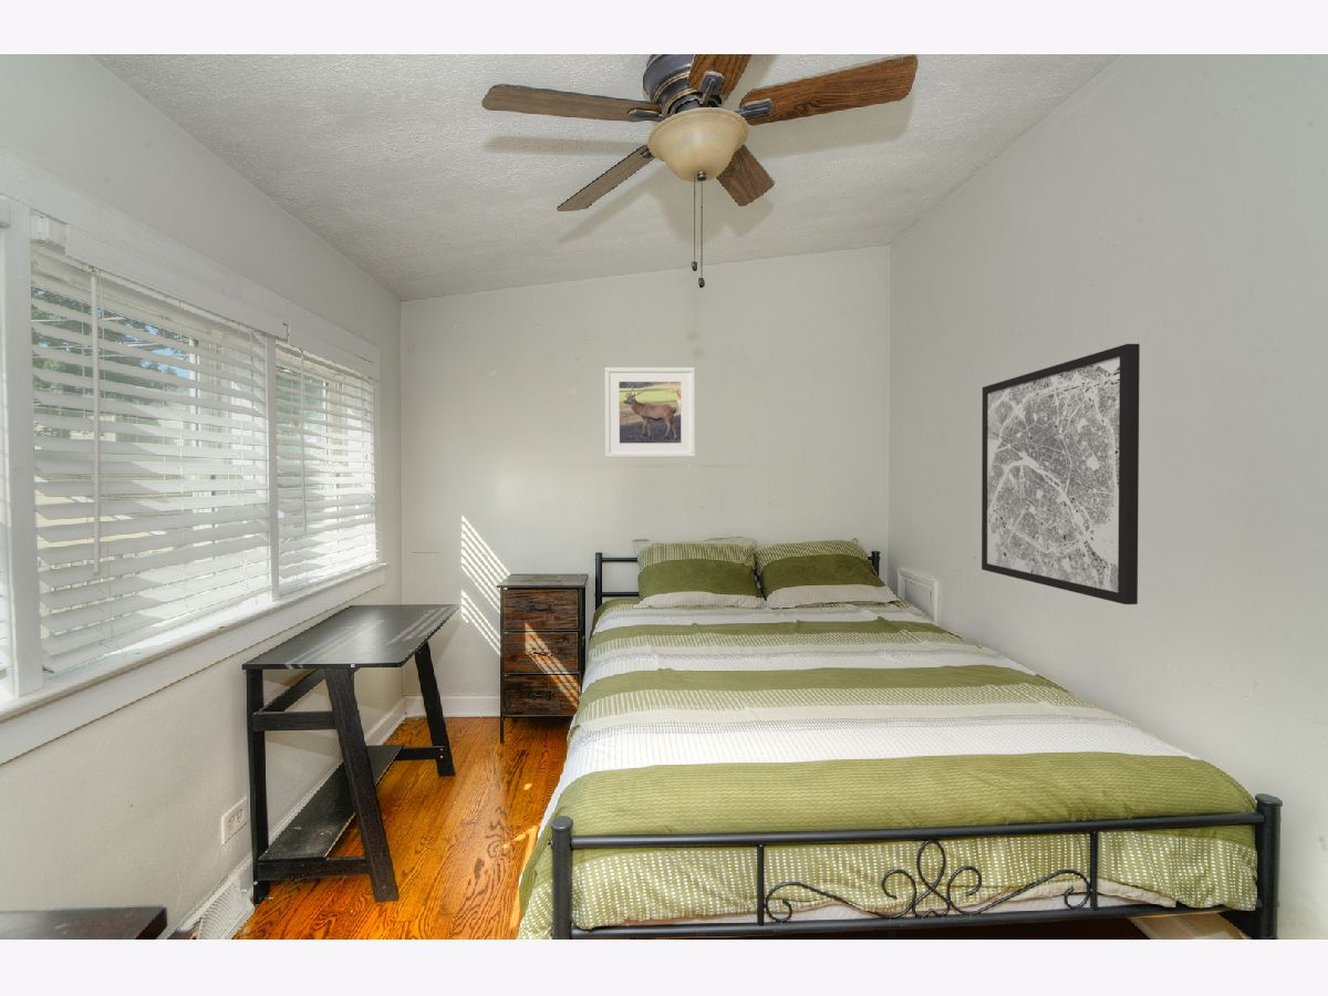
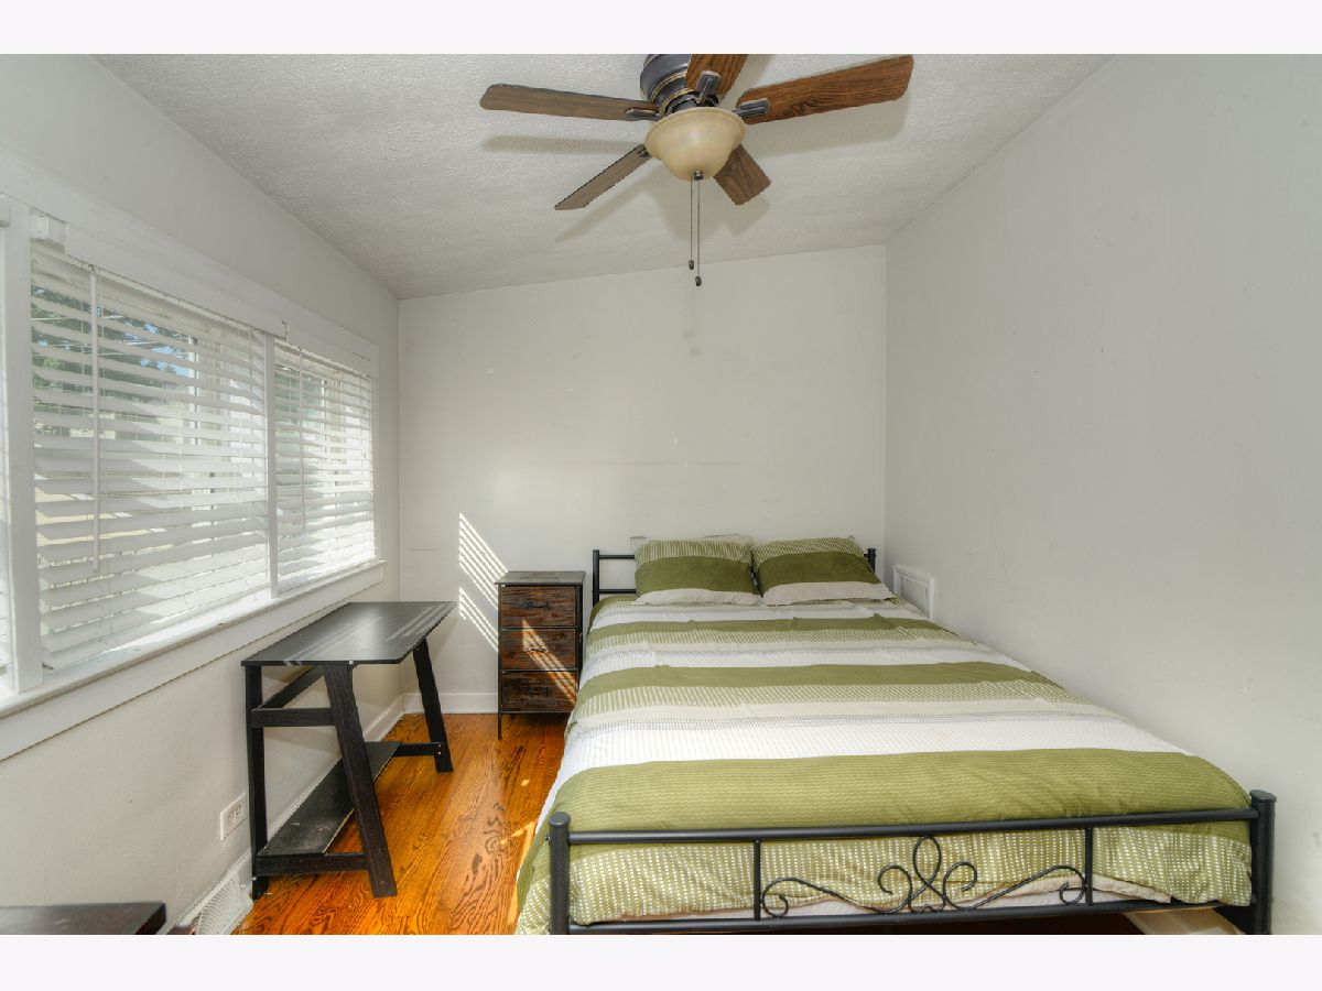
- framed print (650, 412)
- wall art (1046, 477)
